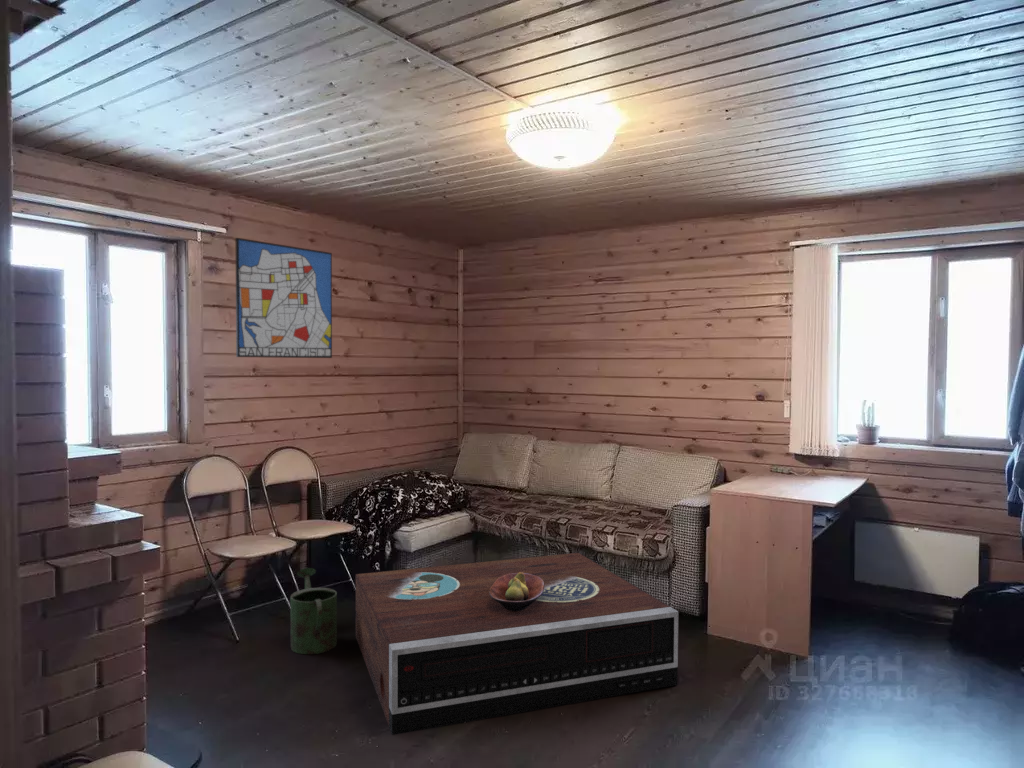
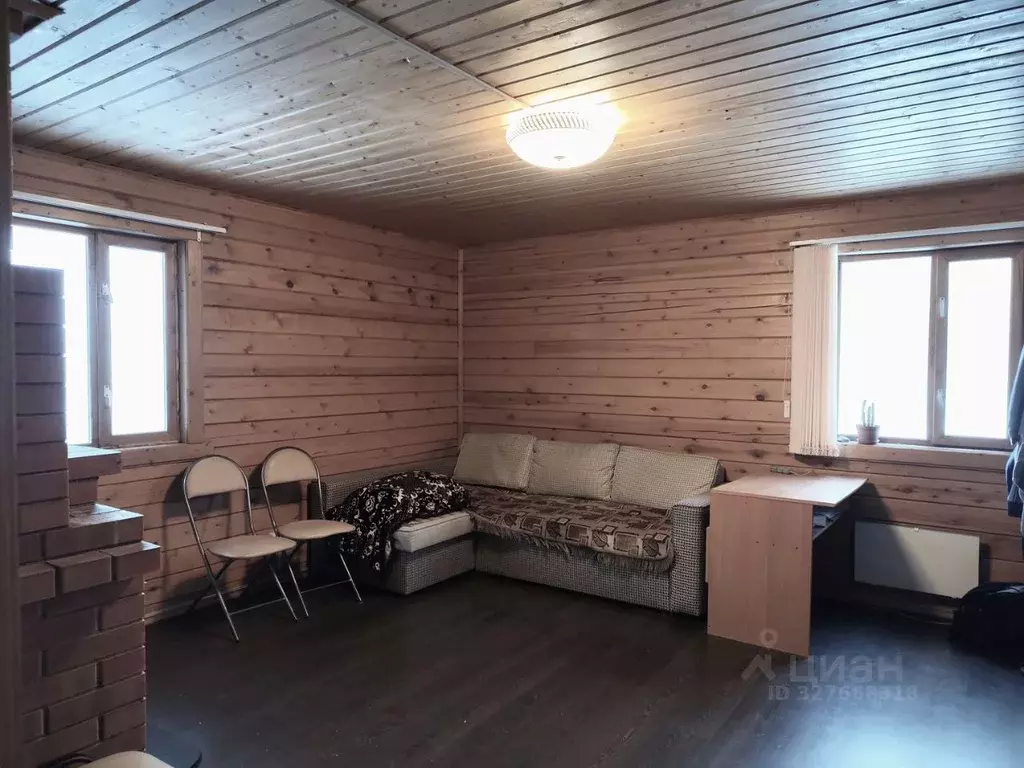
- stereo (504, 625)
- watering can (312, 609)
- wall art (286, 301)
- fruit bowl (517, 587)
